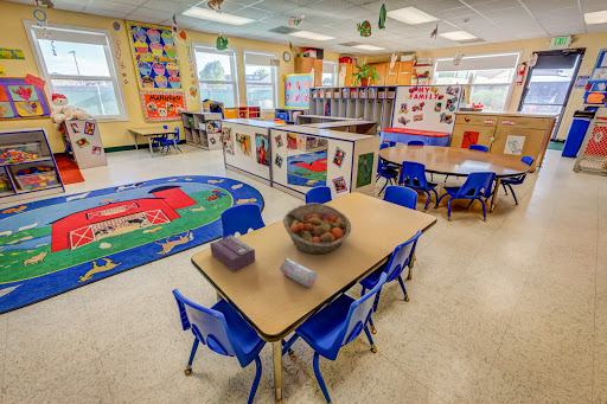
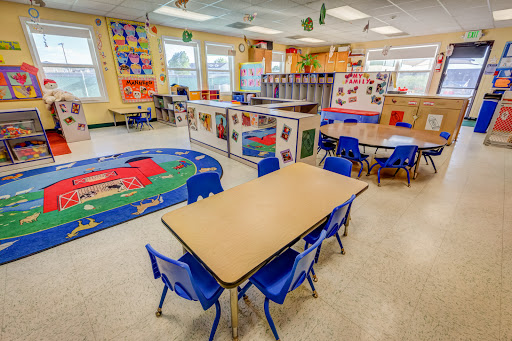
- tissue box (232, 251)
- pencil case (298, 271)
- fruit basket (317, 227)
